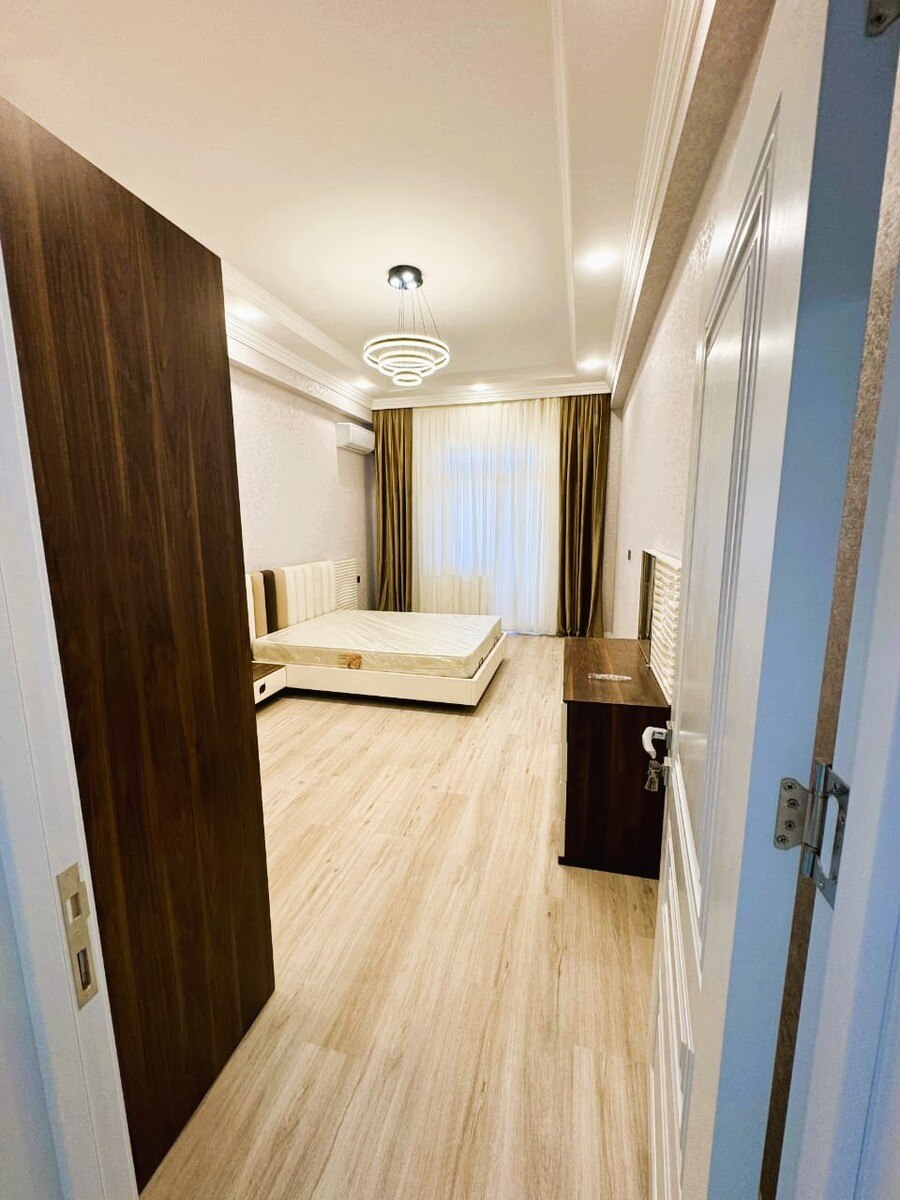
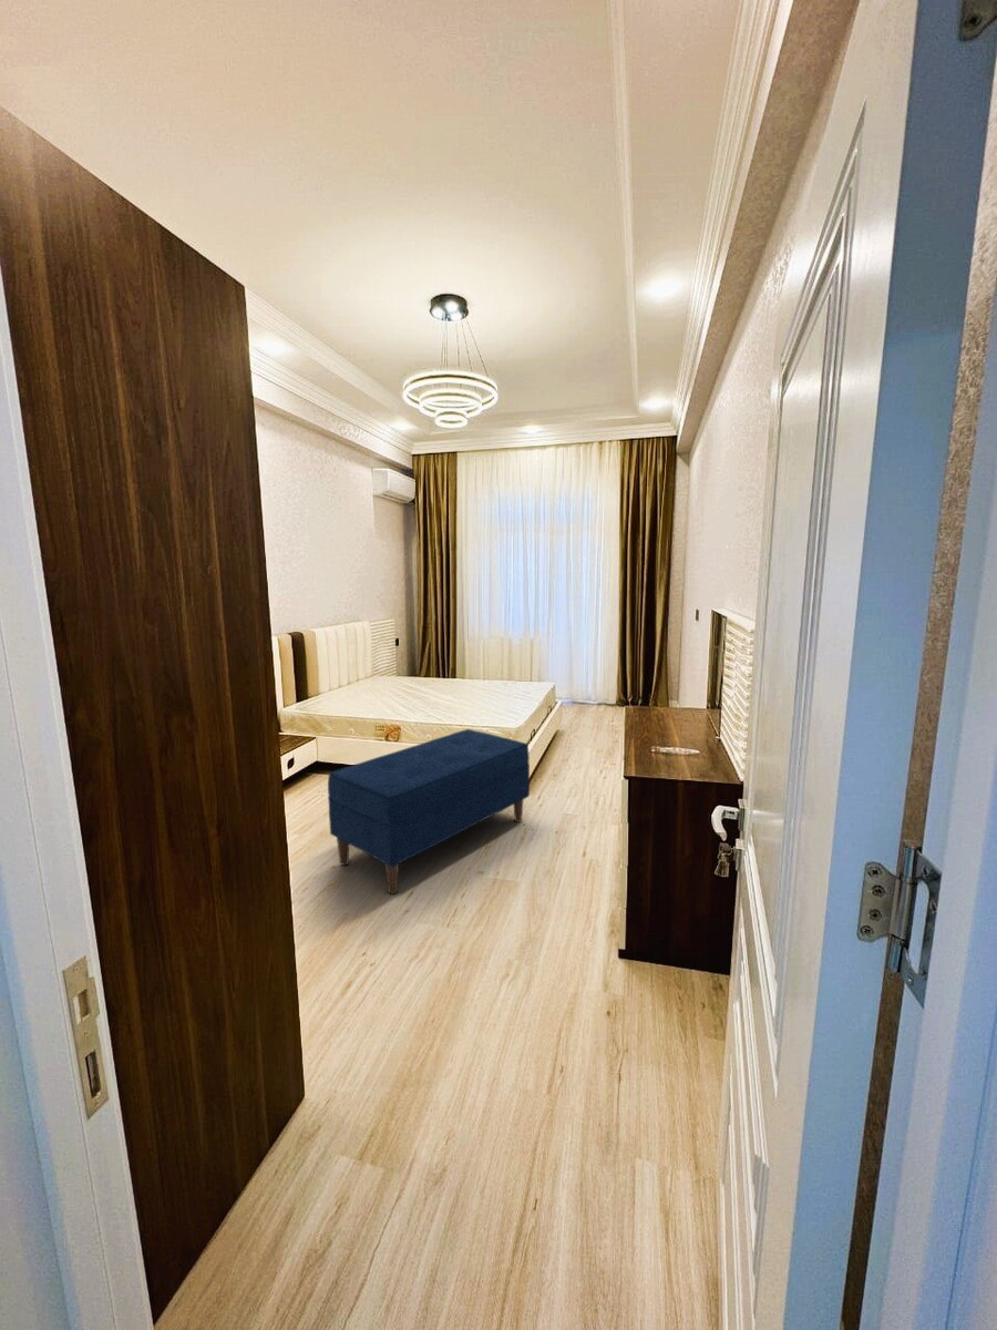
+ bench (436, 799)
